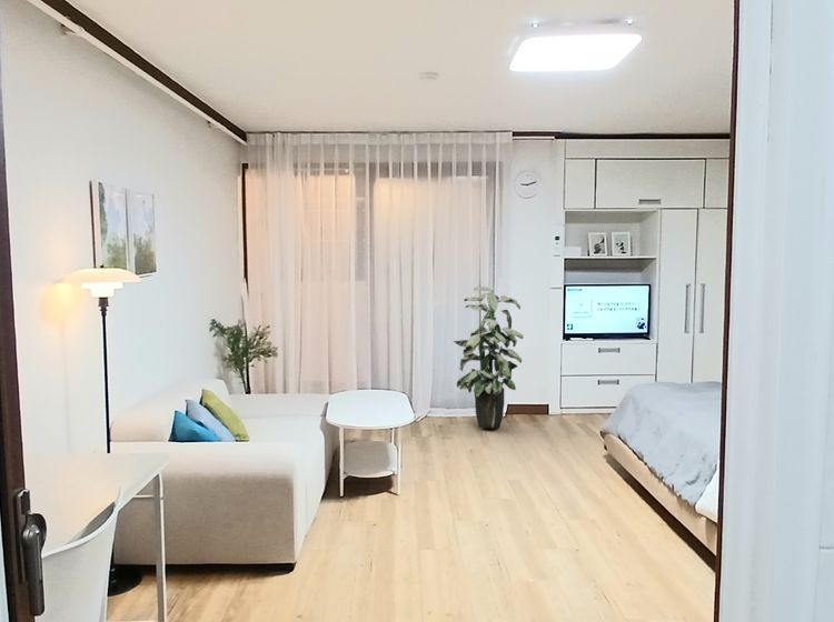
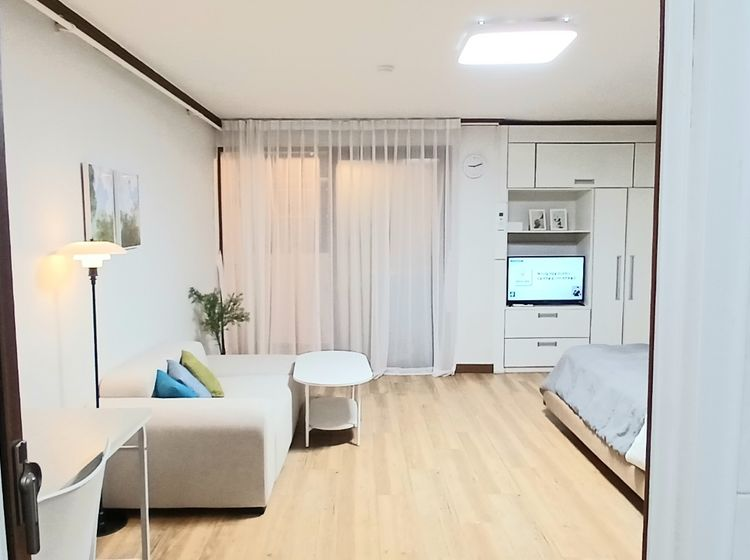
- indoor plant (487, 357)
